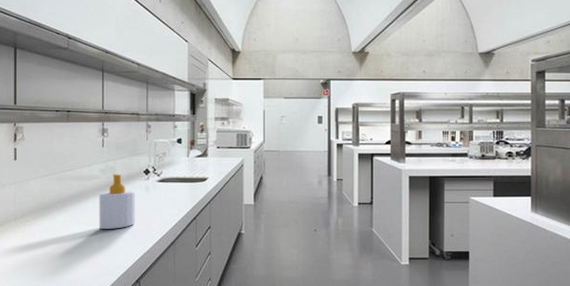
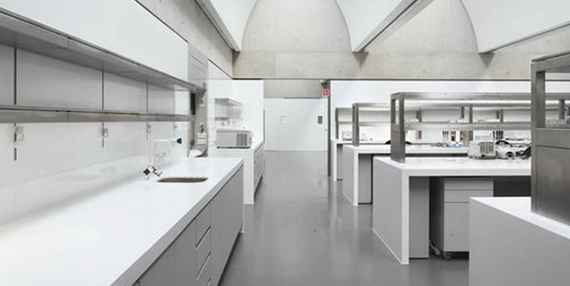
- soap bottle (117, 200)
